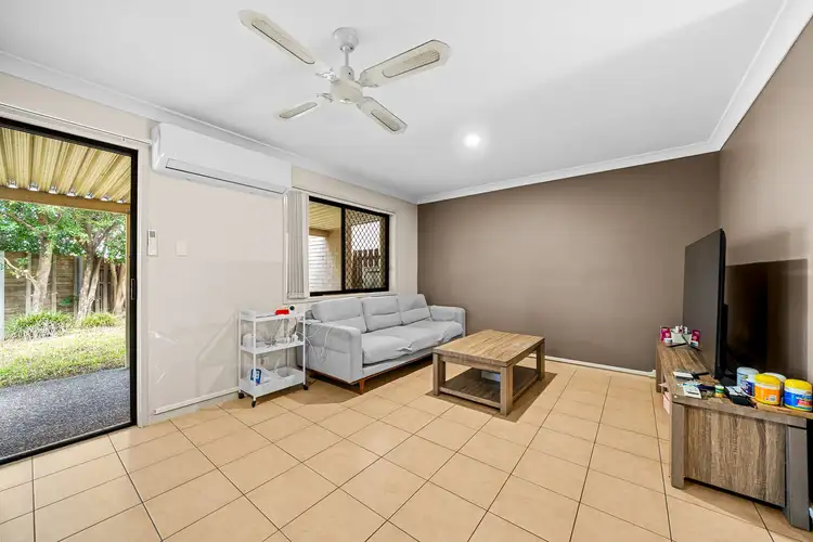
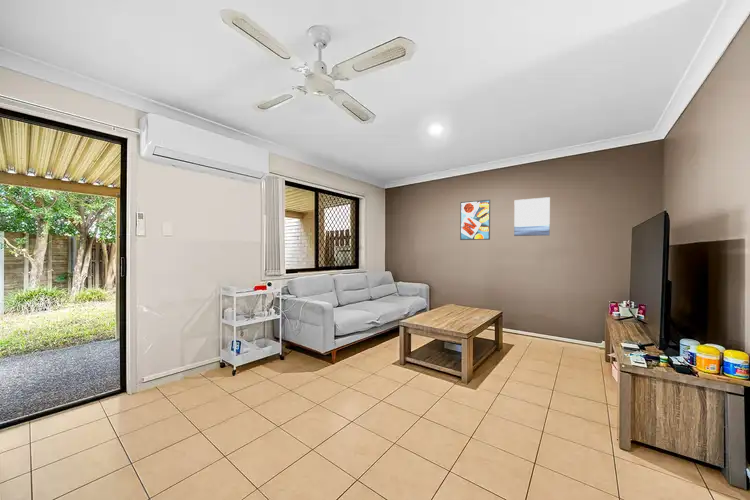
+ wall art (531, 217)
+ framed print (474, 220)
